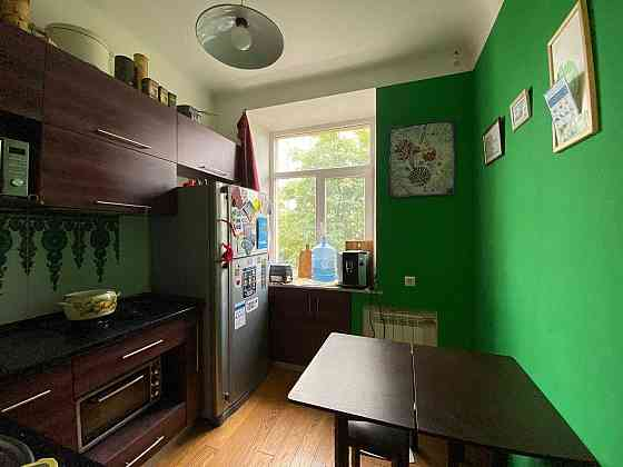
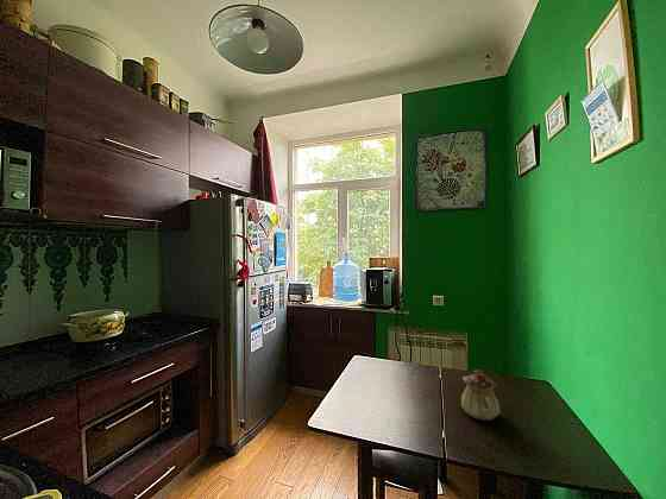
+ teapot (479, 392)
